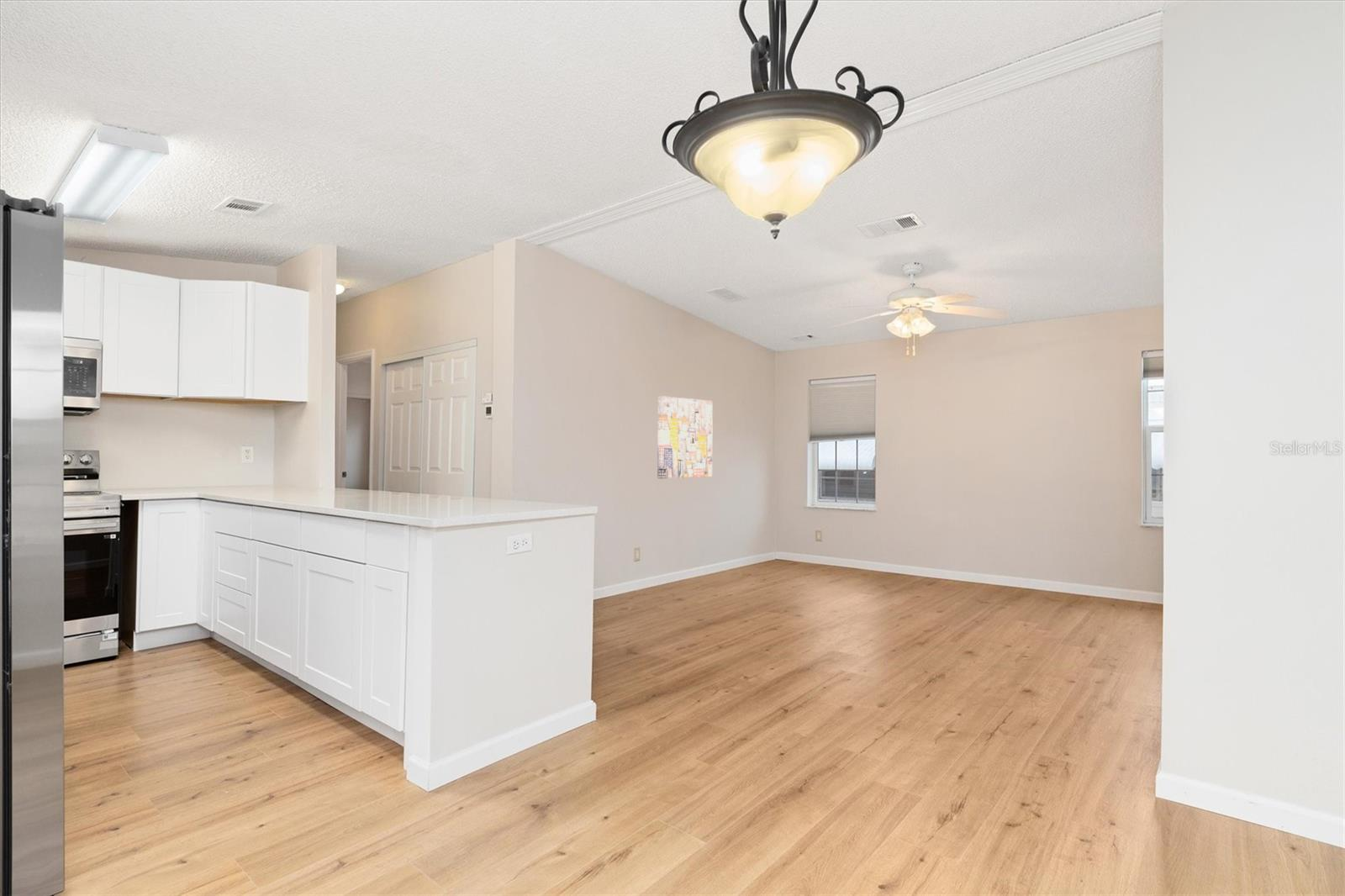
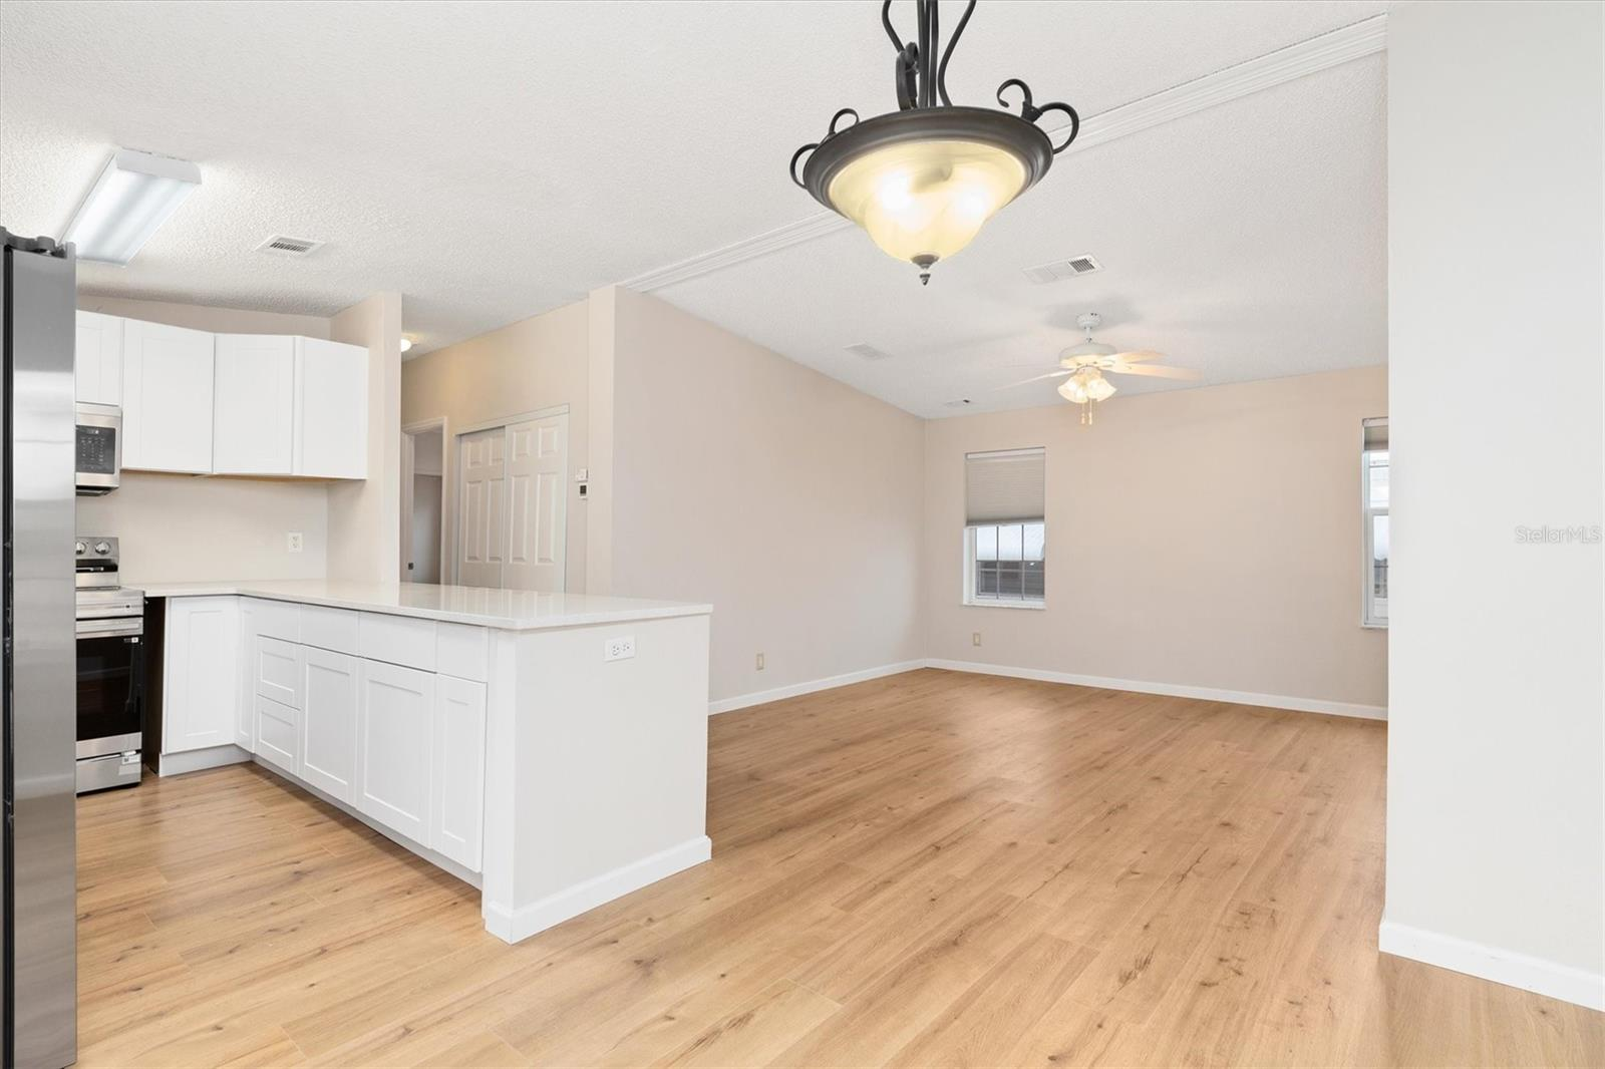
- wall art (686, 438)
